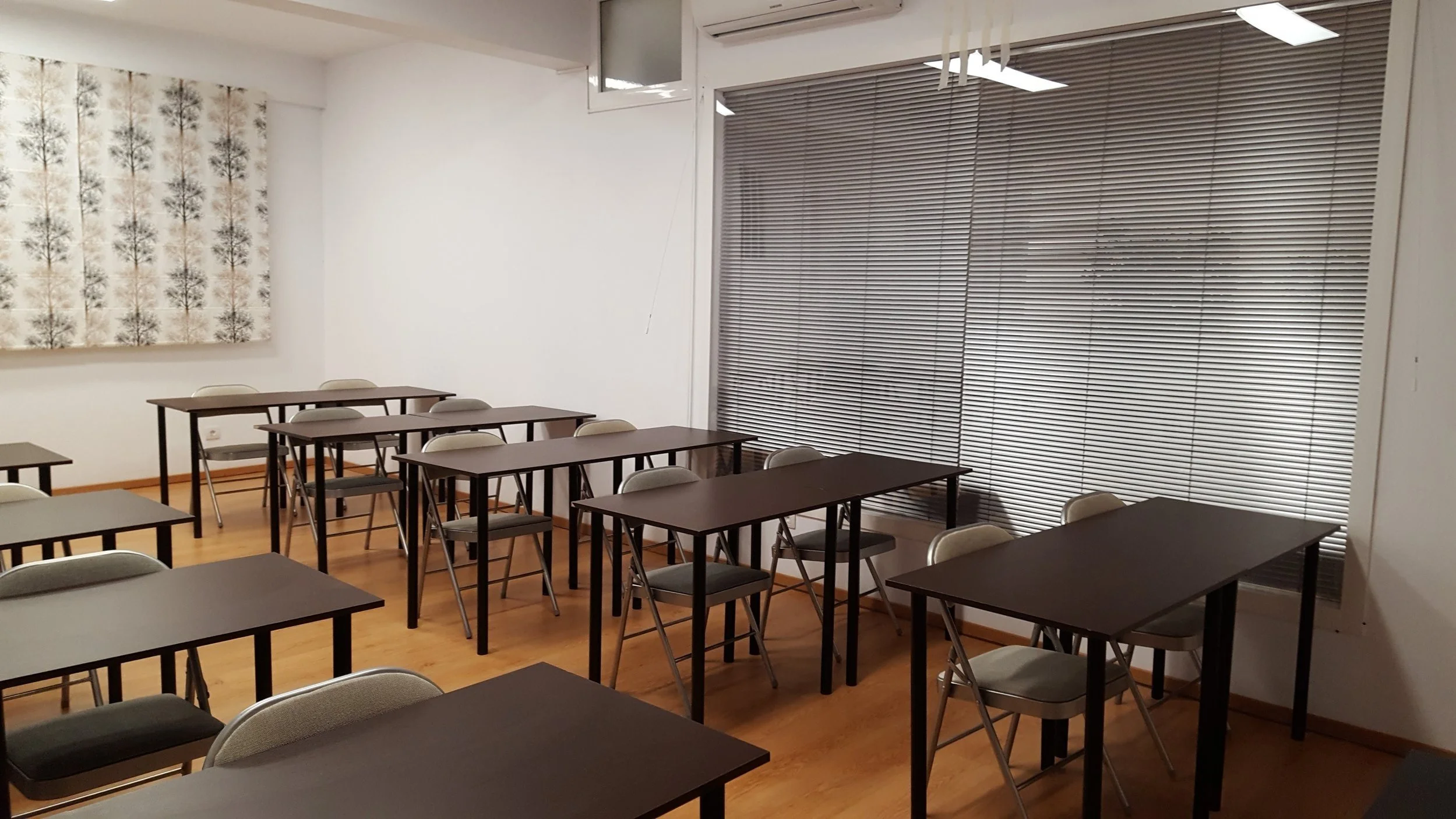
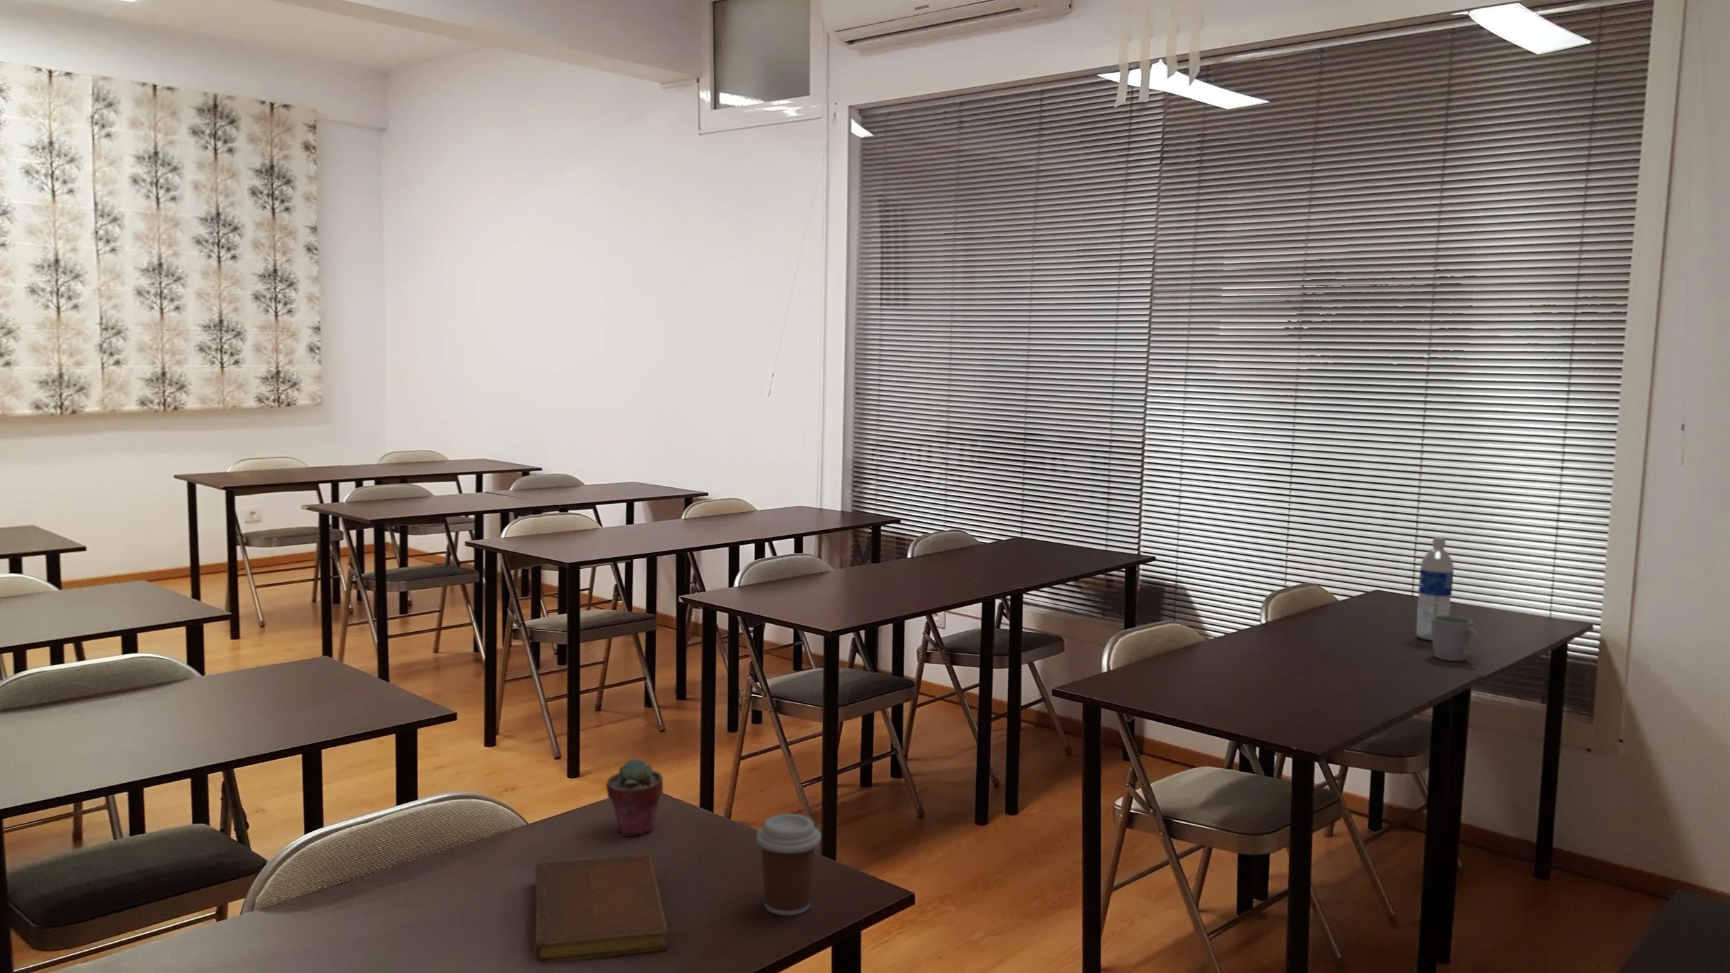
+ potted succulent (634, 794)
+ coffee cup (788, 864)
+ water bottle (1435, 588)
+ mug (1456, 640)
+ notebook (598, 904)
